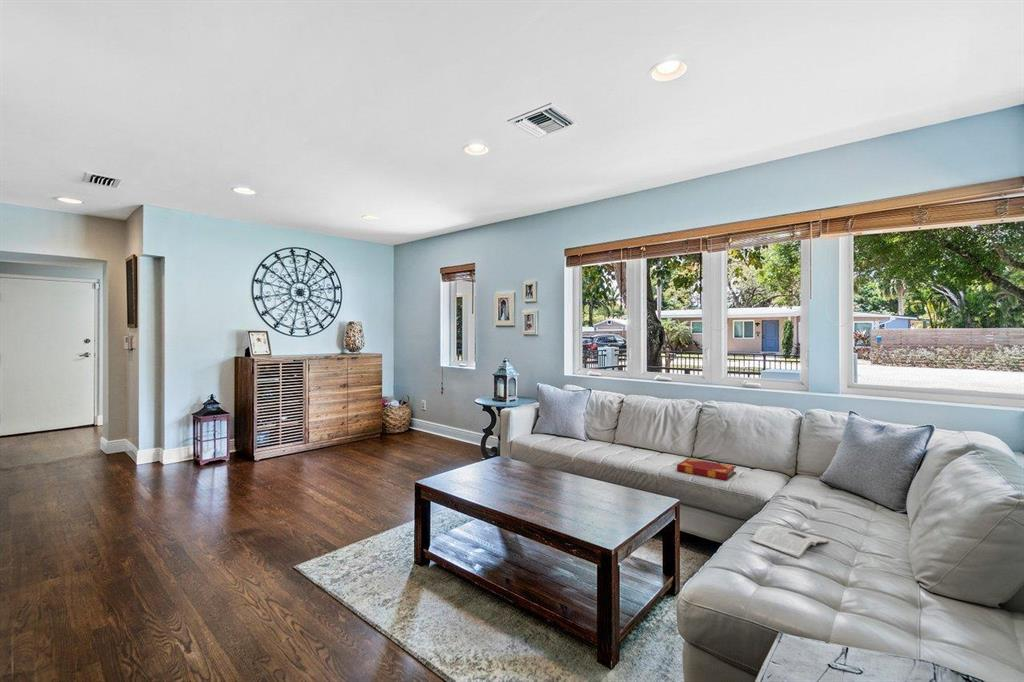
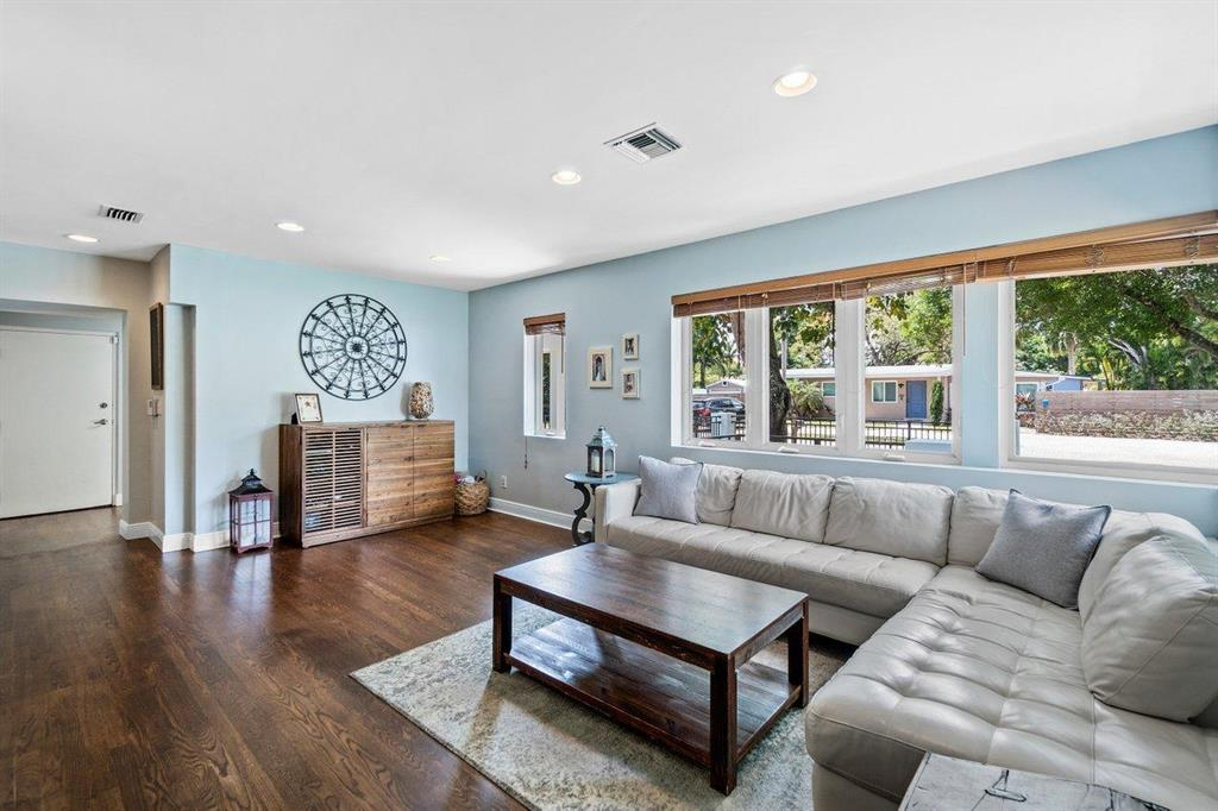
- hardback book (706, 468)
- magazine (789, 536)
